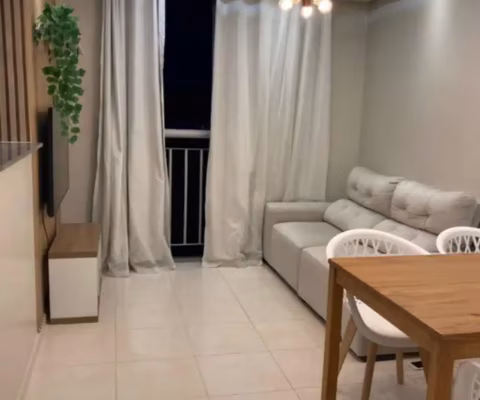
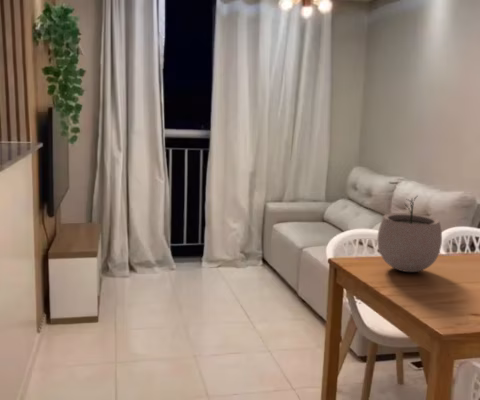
+ plant pot (409, 232)
